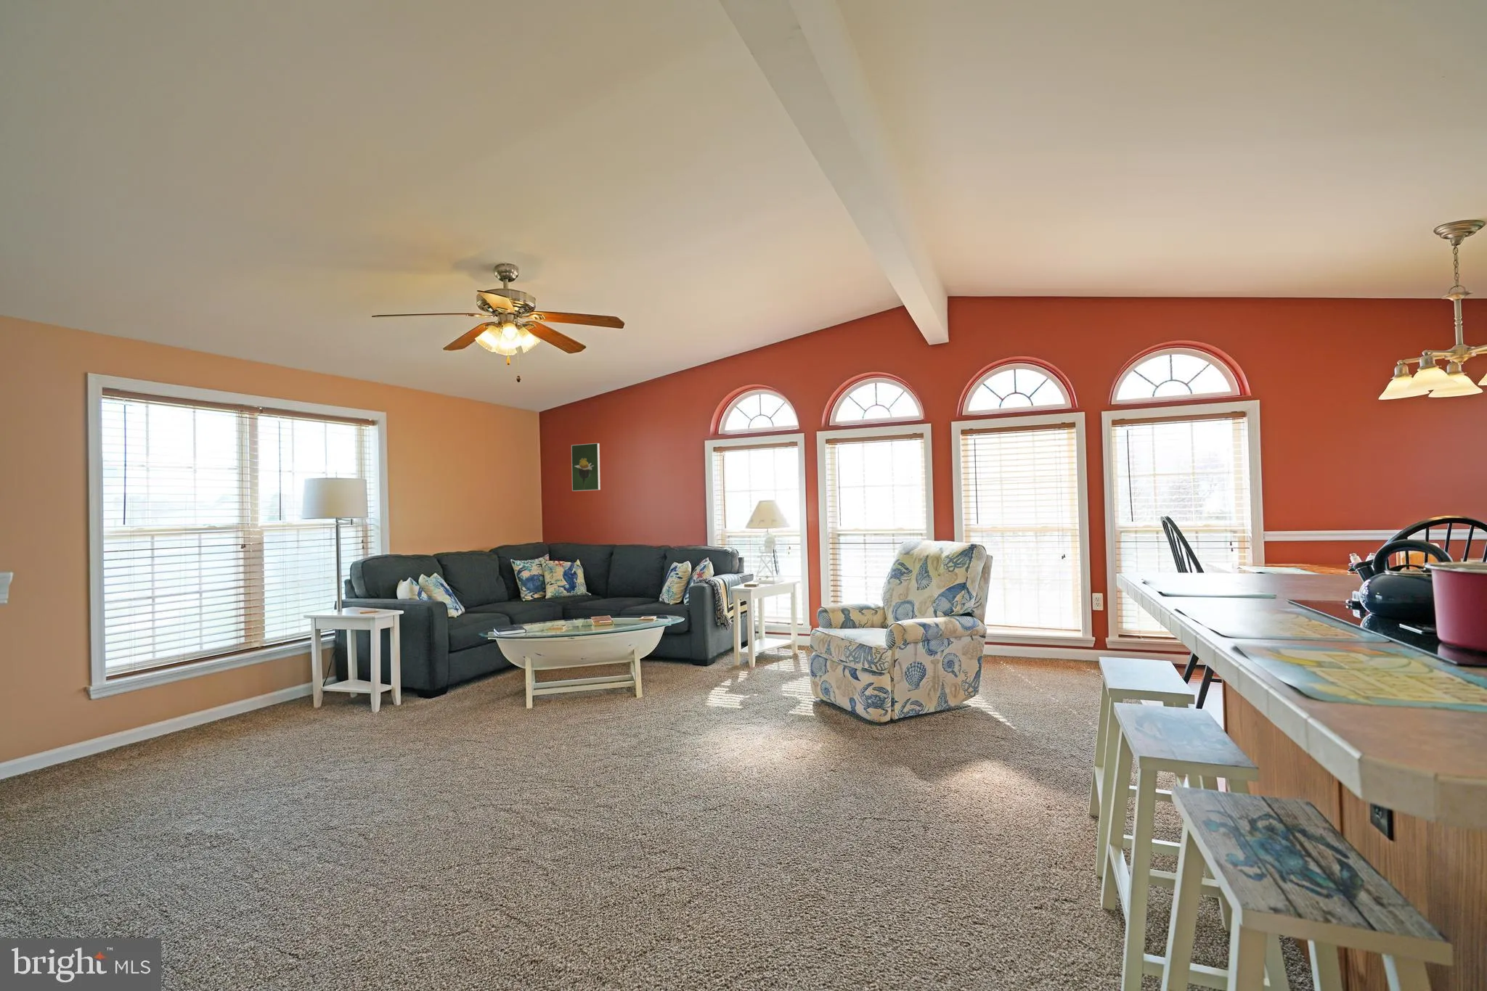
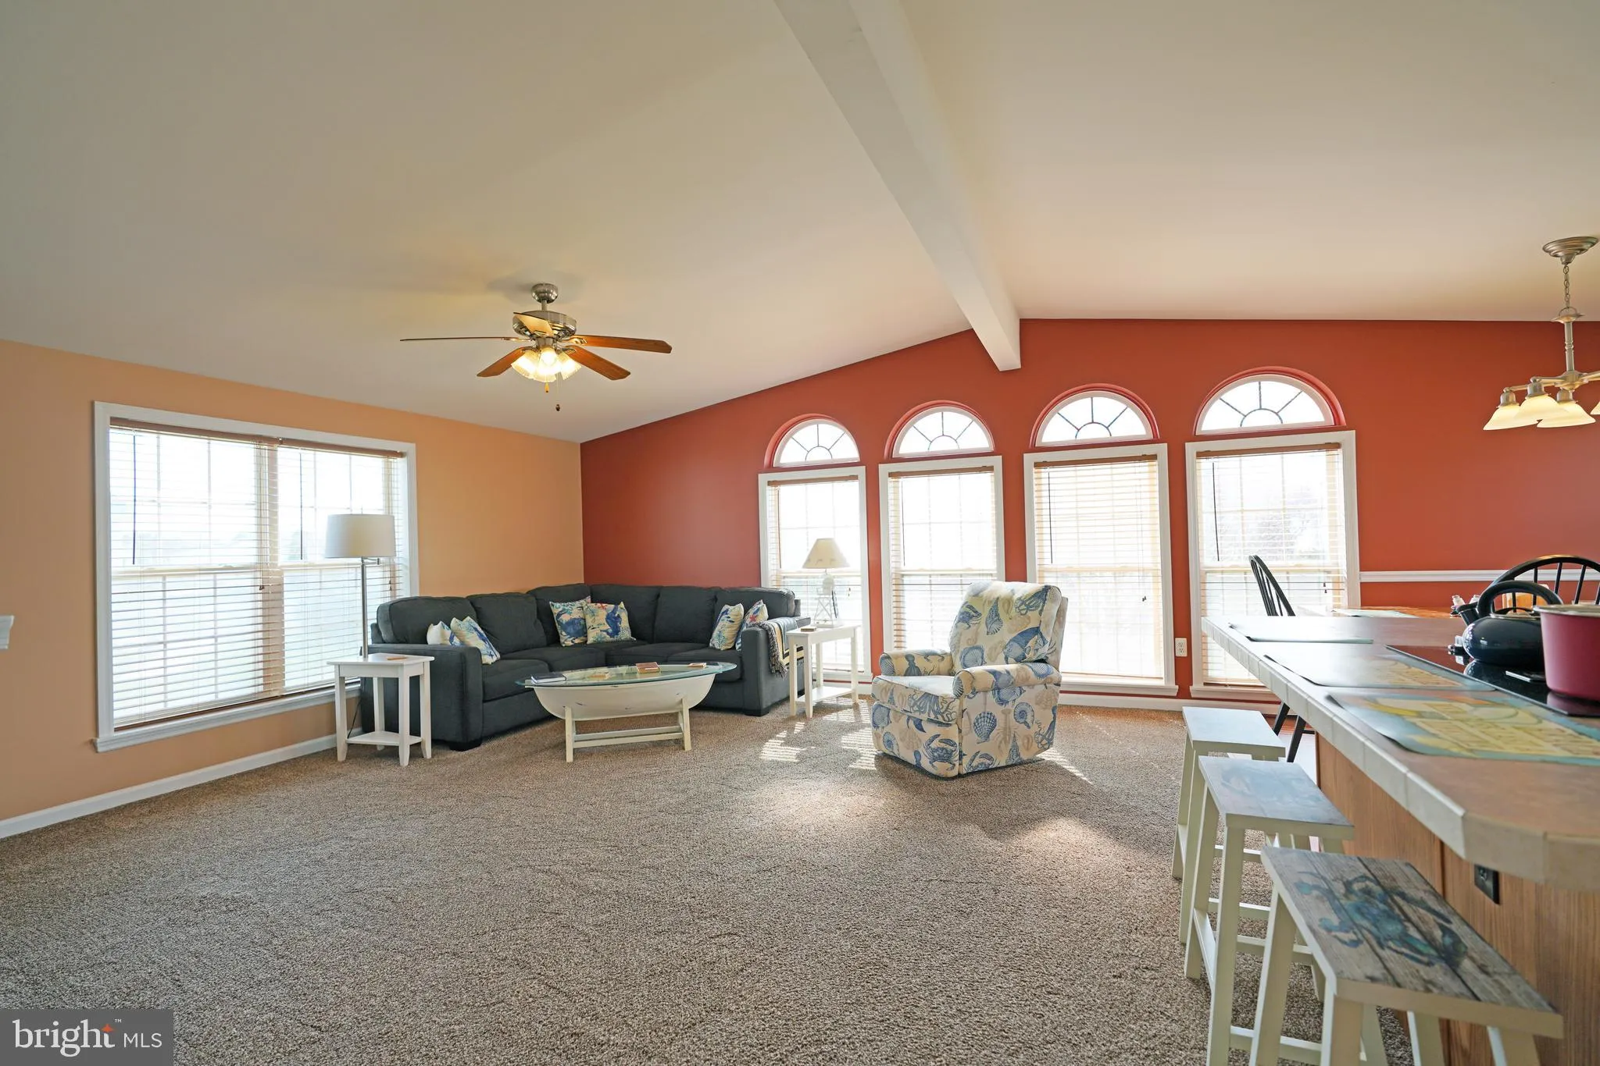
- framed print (585, 467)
